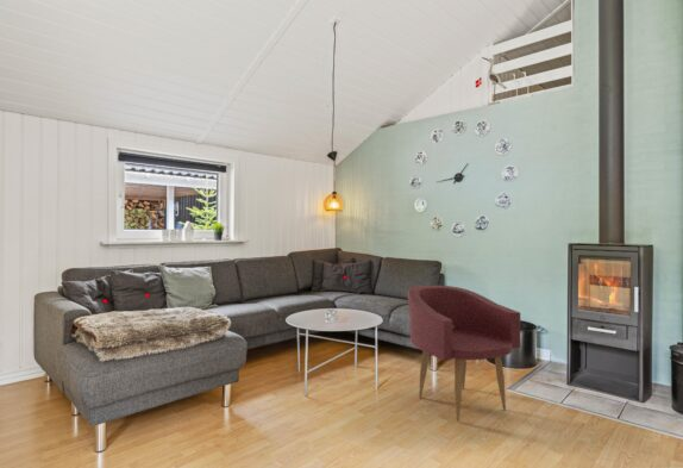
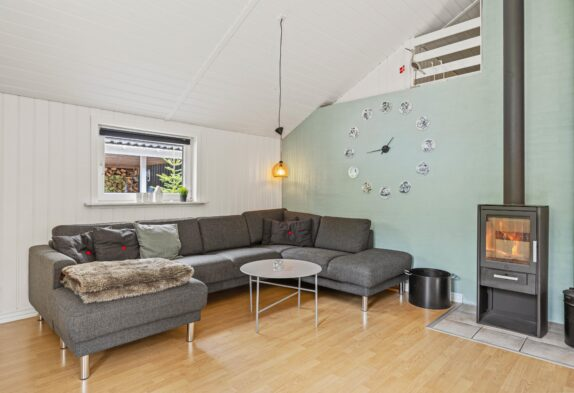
- armchair (455, 345)
